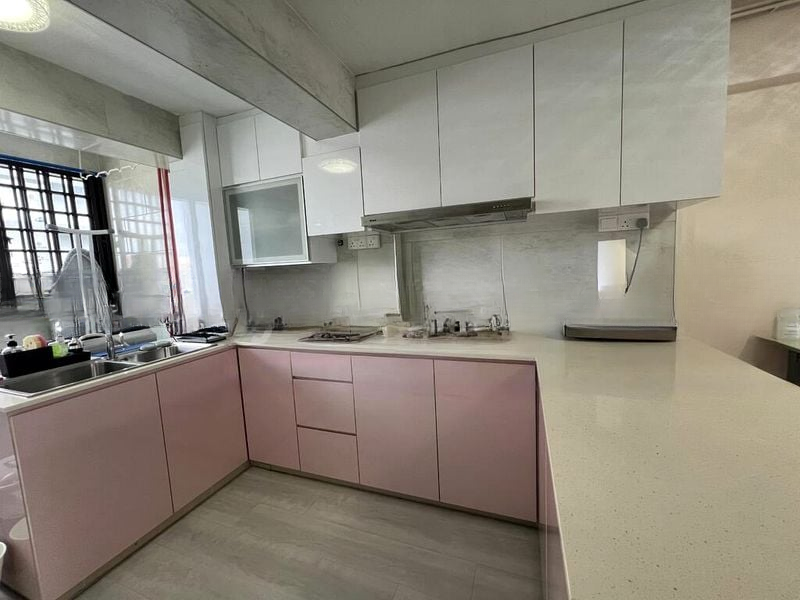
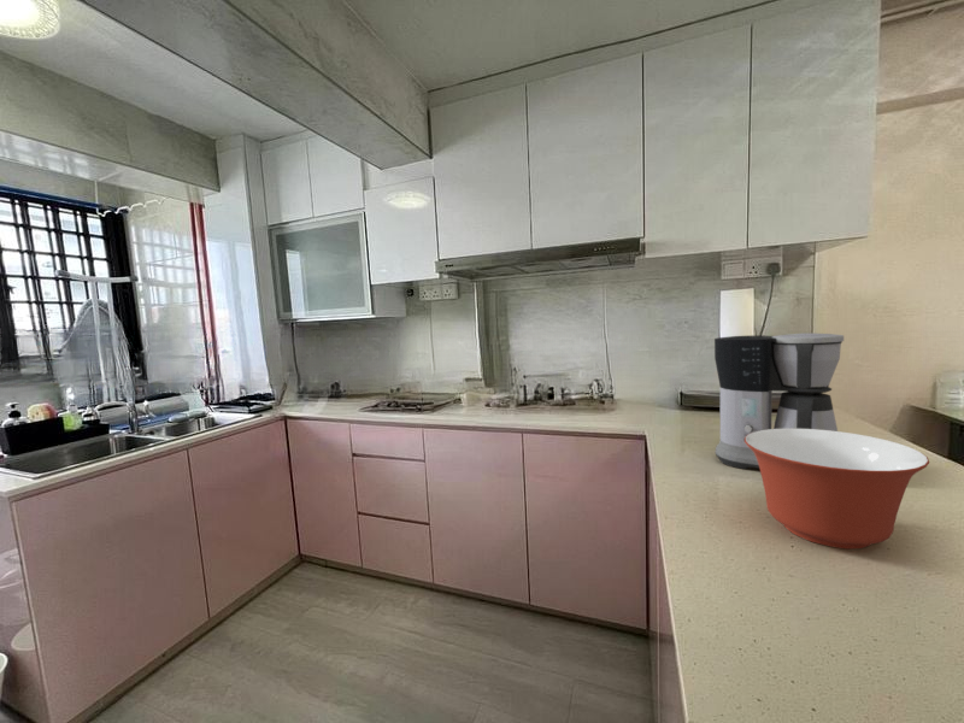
+ mixing bowl (825, 488)
+ coffee maker (771, 399)
